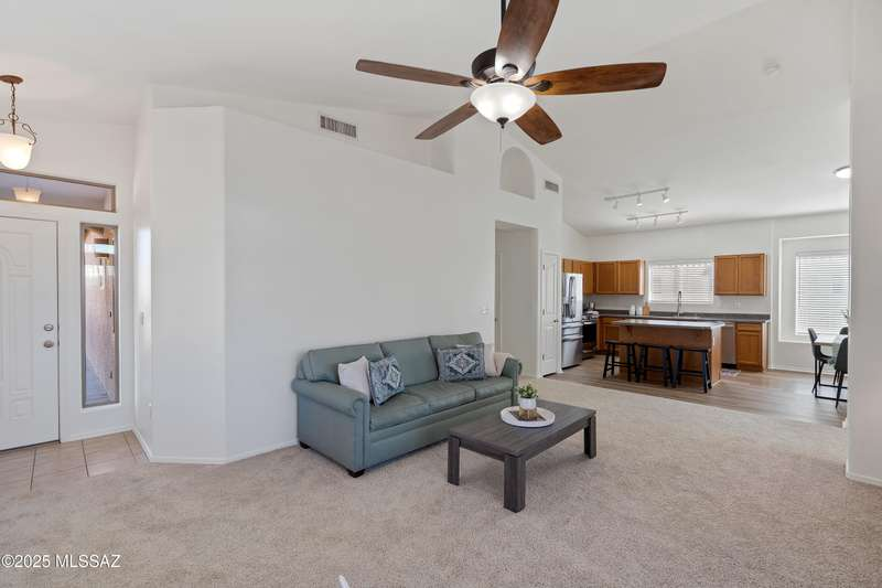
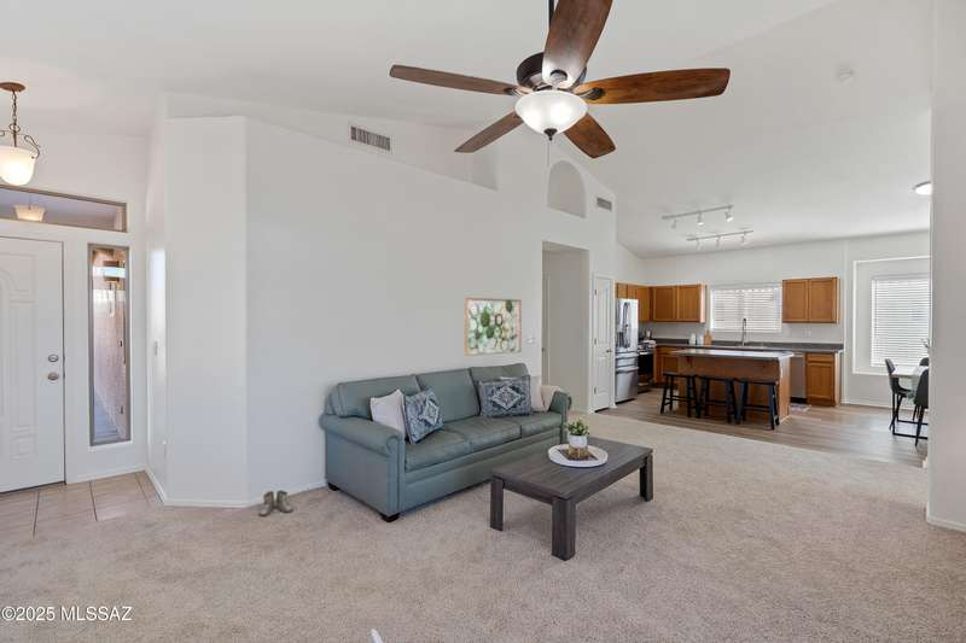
+ boots (273, 502)
+ wall art (494, 326)
